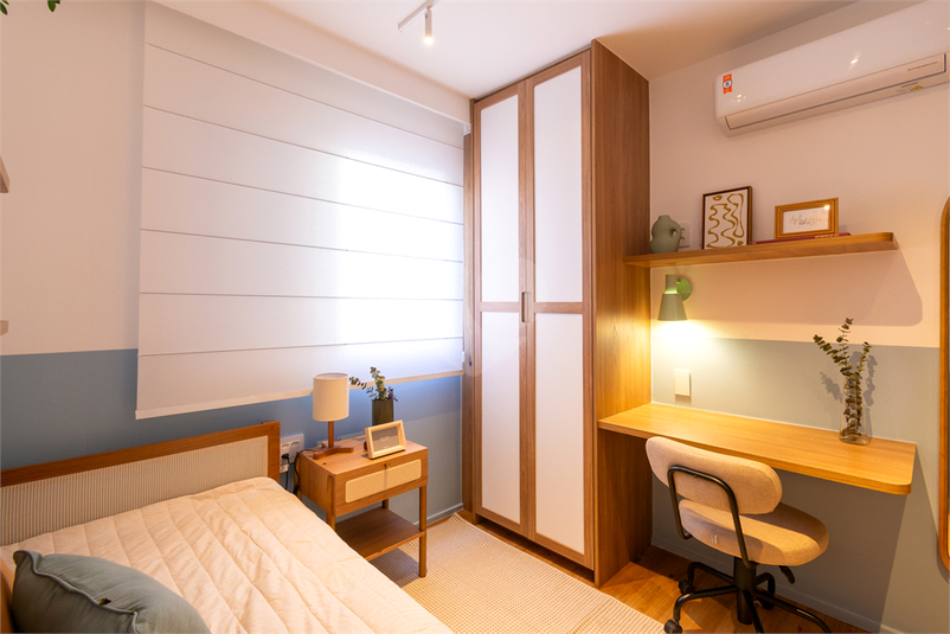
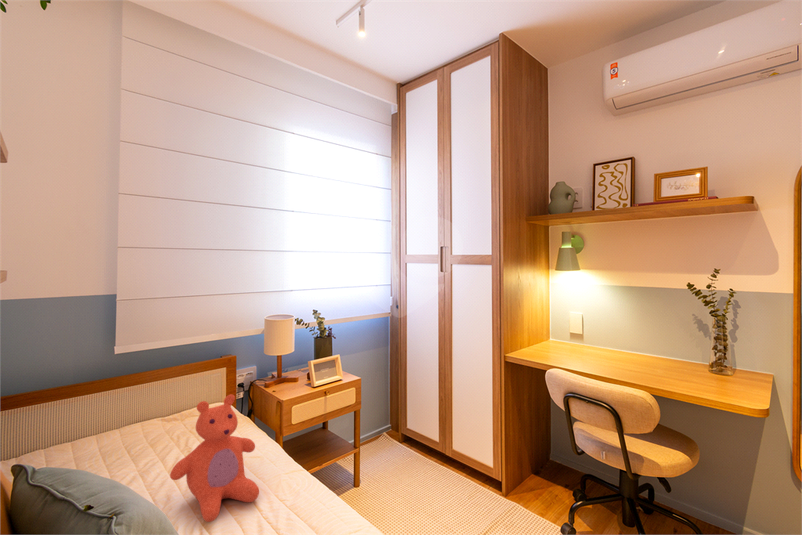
+ teddy bear (221, 450)
